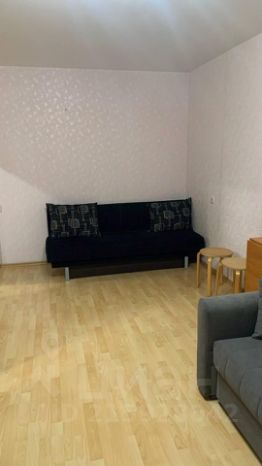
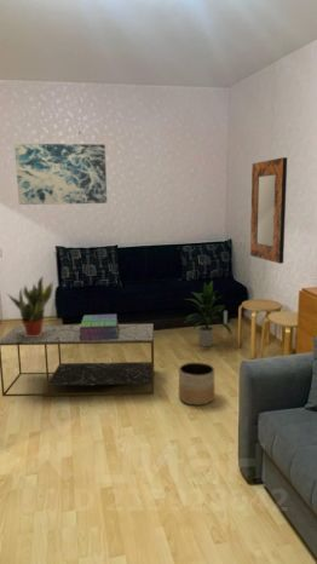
+ planter (196, 382)
+ indoor plant (207, 313)
+ stack of books (99, 326)
+ potted plant (33, 304)
+ coffee table (81, 363)
+ wall art (62, 174)
+ home mirror (266, 211)
